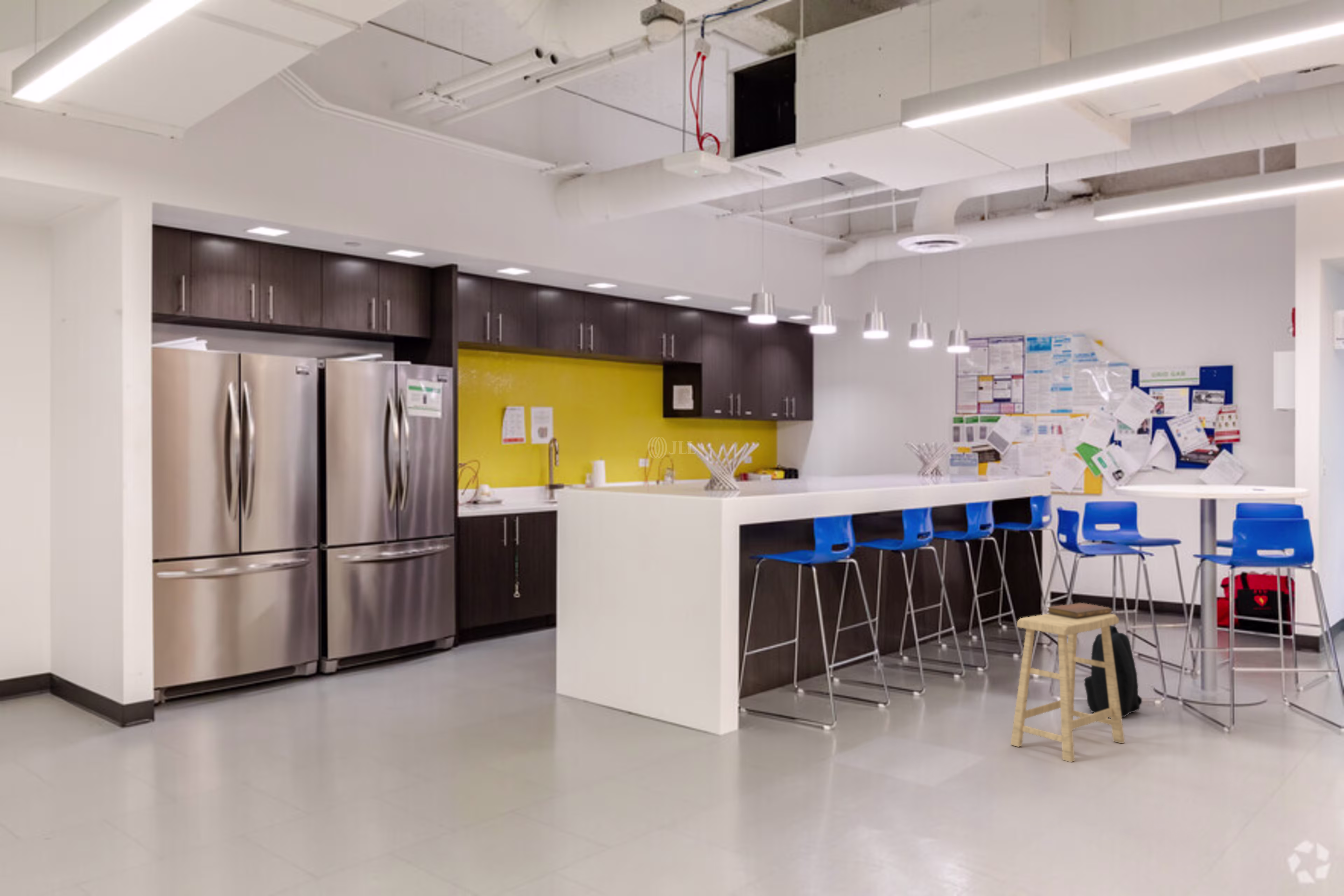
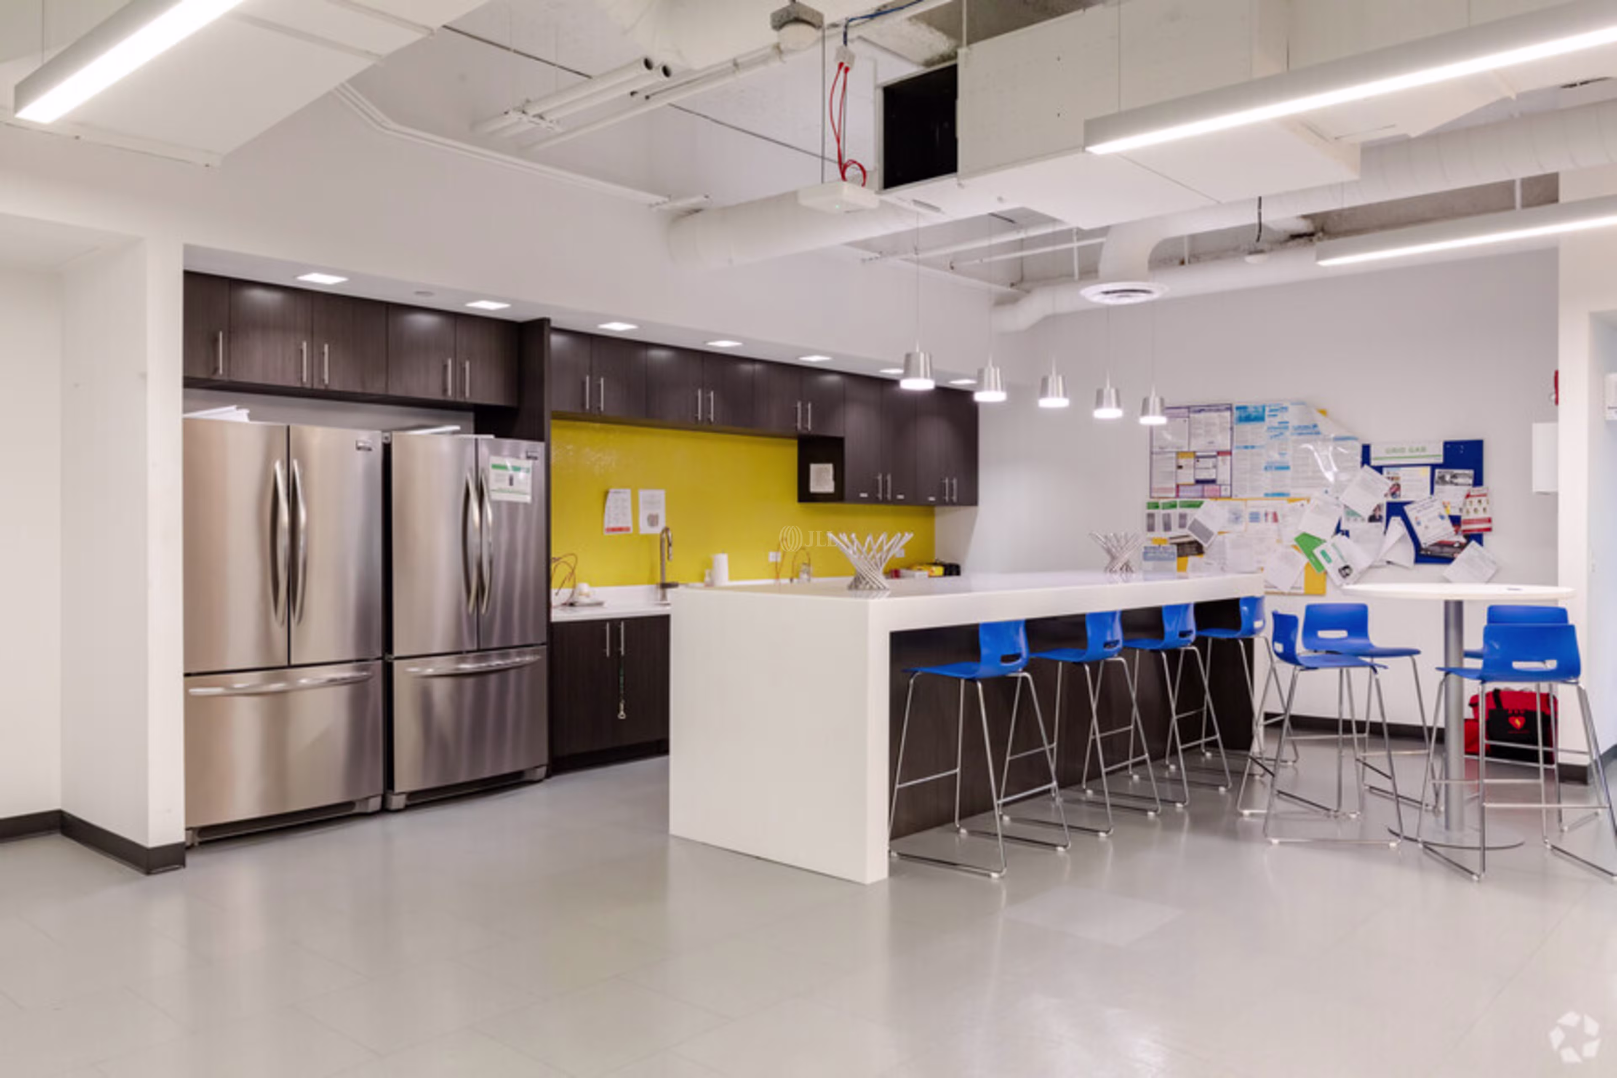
- backpack (1115, 669)
- stool (1068, 680)
- notebook (1079, 610)
